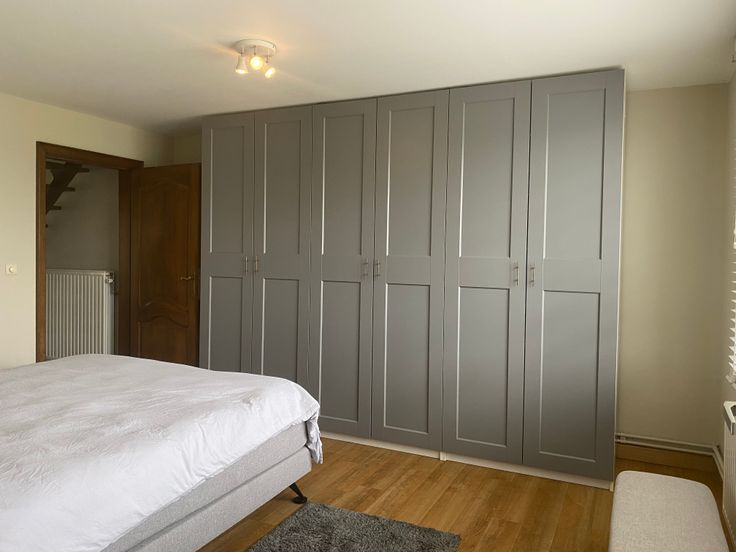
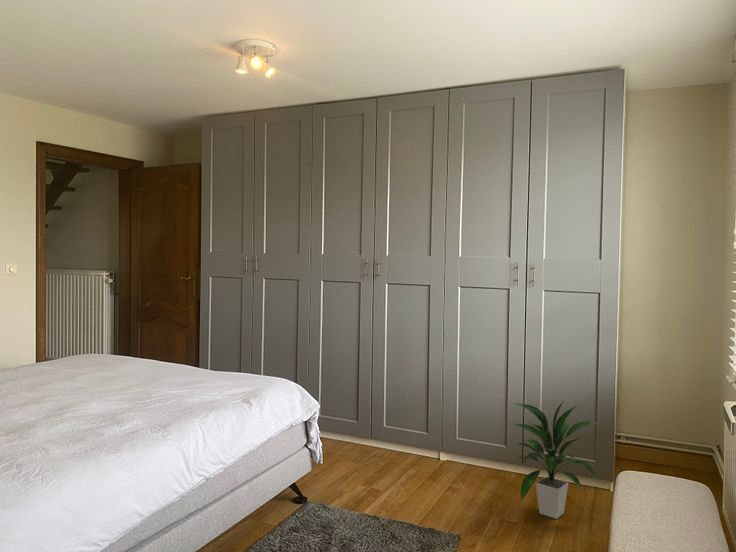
+ indoor plant (548, 455)
